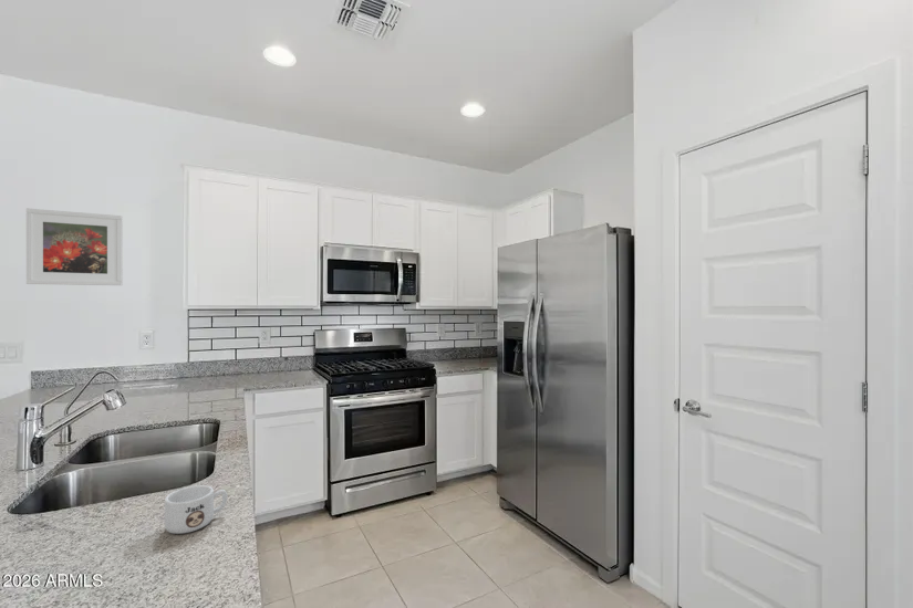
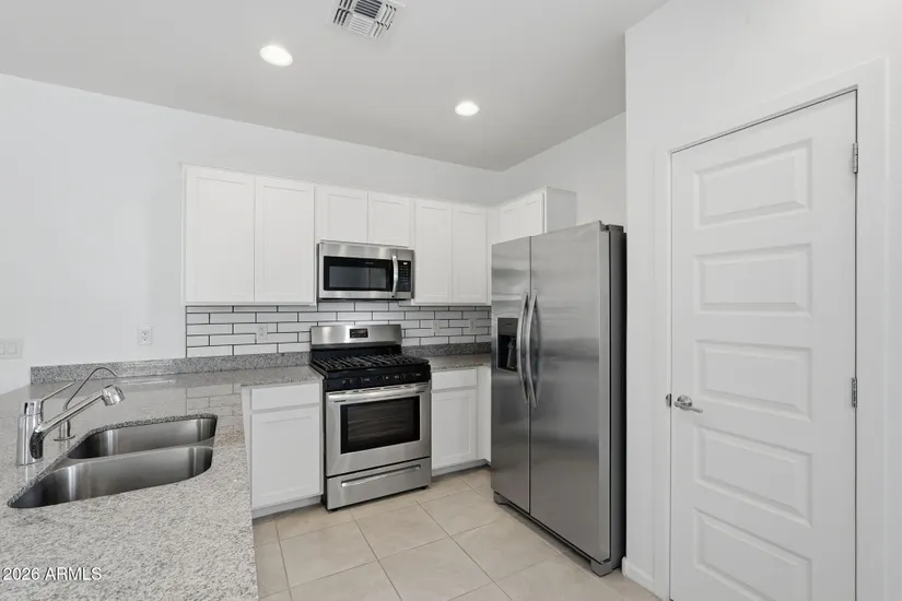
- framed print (76, 248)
- mug (197, 506)
